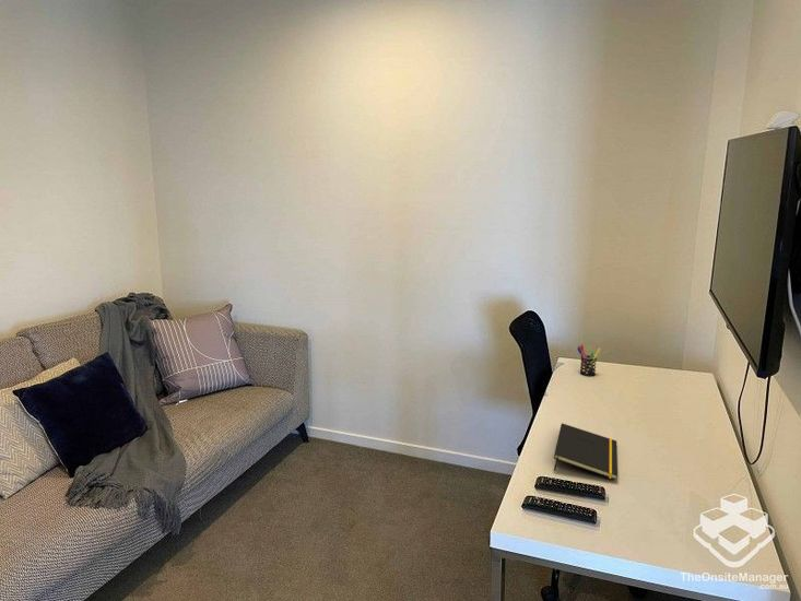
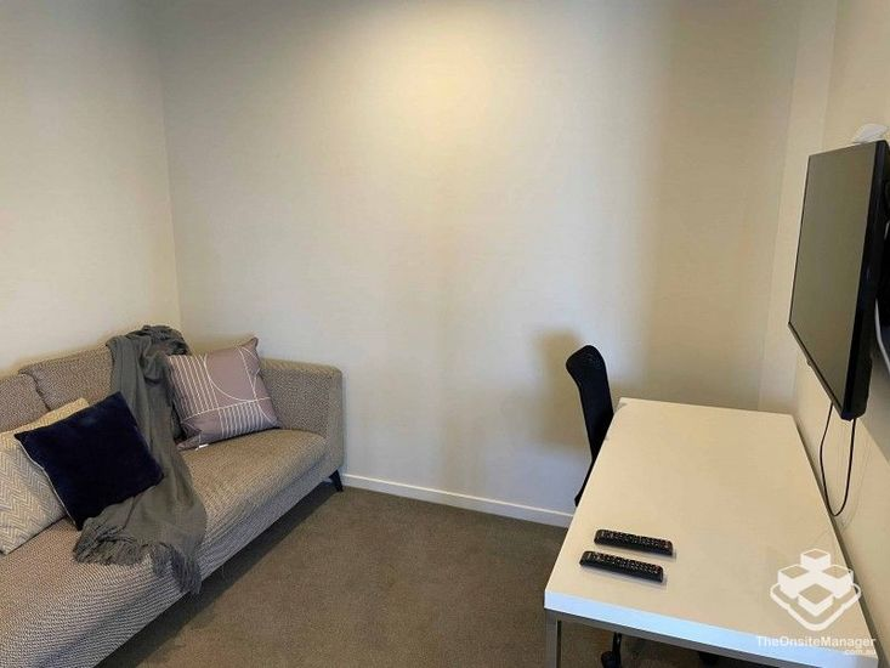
- pen holder (588, 360)
- notepad (586, 449)
